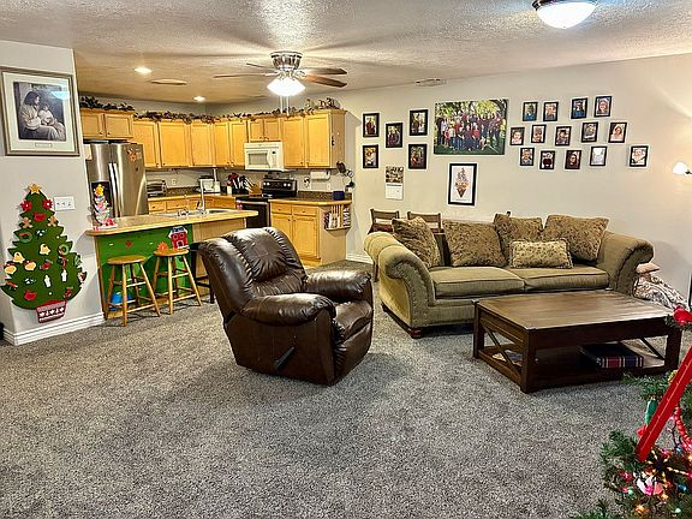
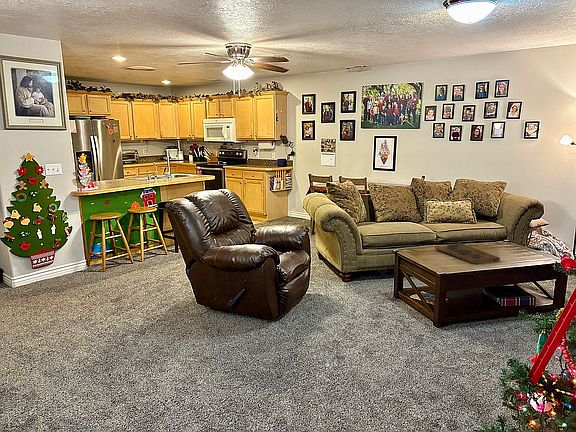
+ decorative tray (465, 252)
